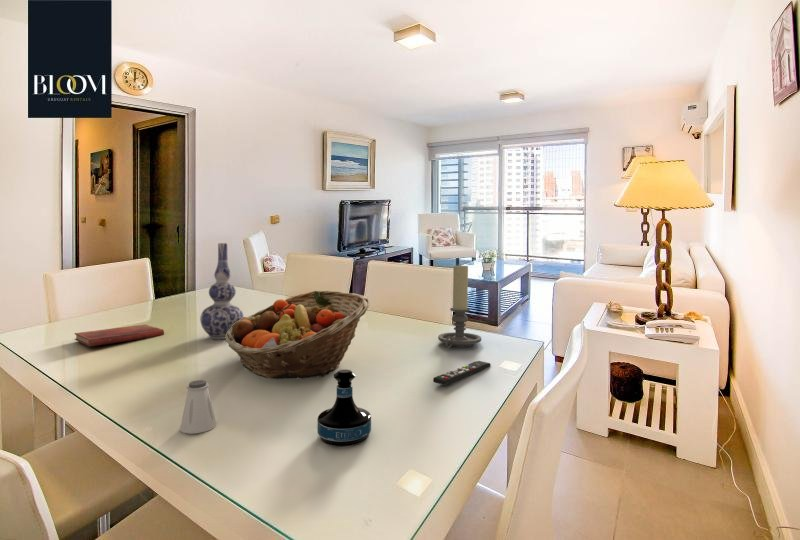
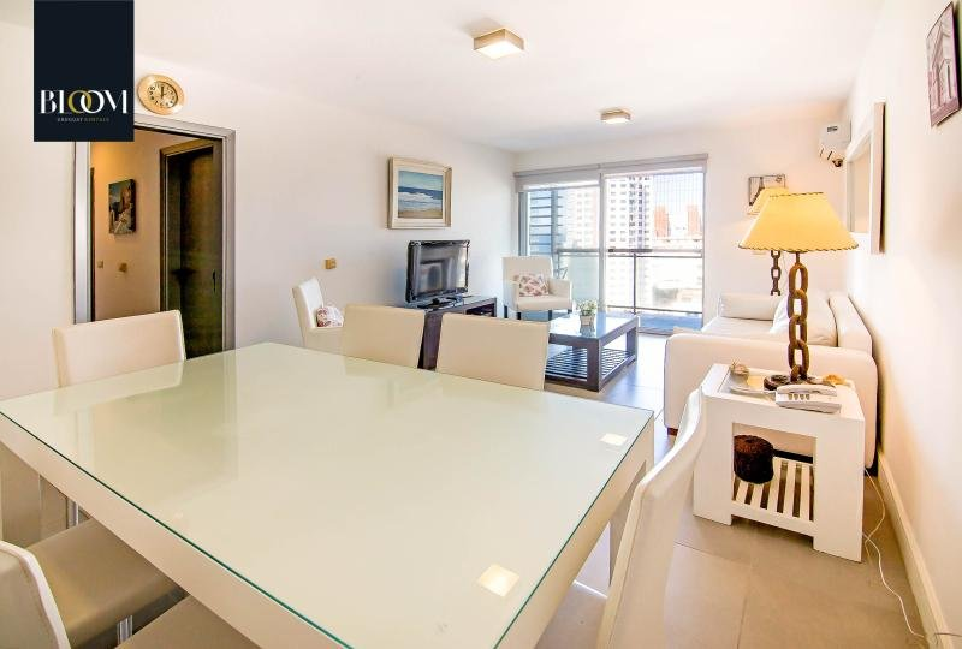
- remote control (463, 371)
- tequila bottle (344, 403)
- fruit basket (298, 329)
- saltshaker (198, 404)
- vase (221, 290)
- candle holder (458, 304)
- diary (120, 334)
